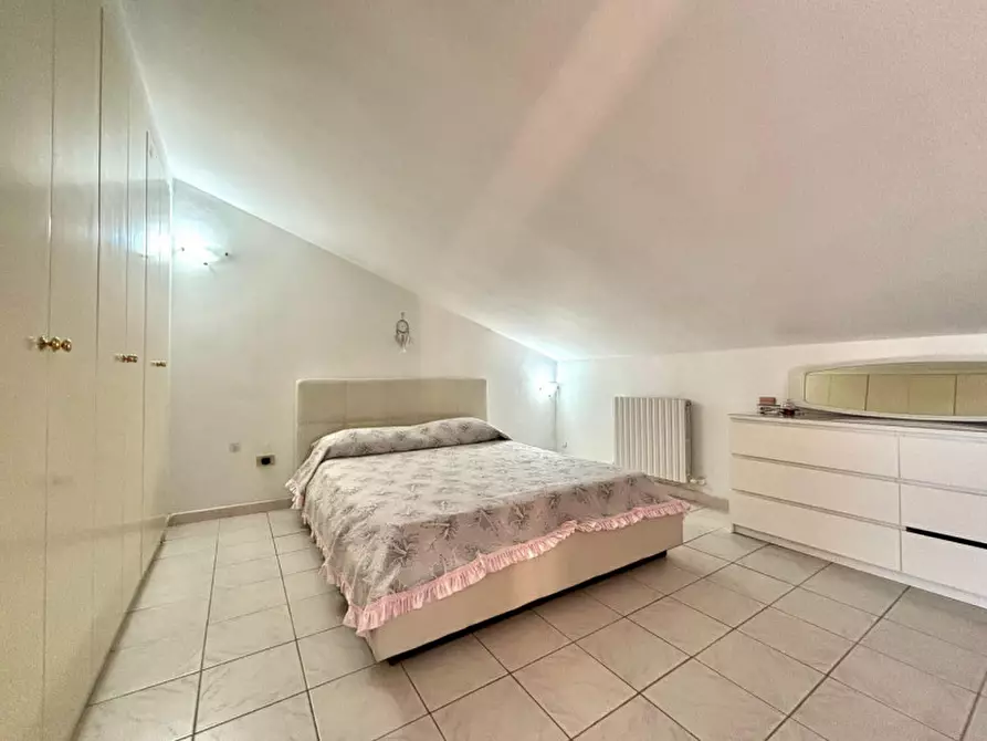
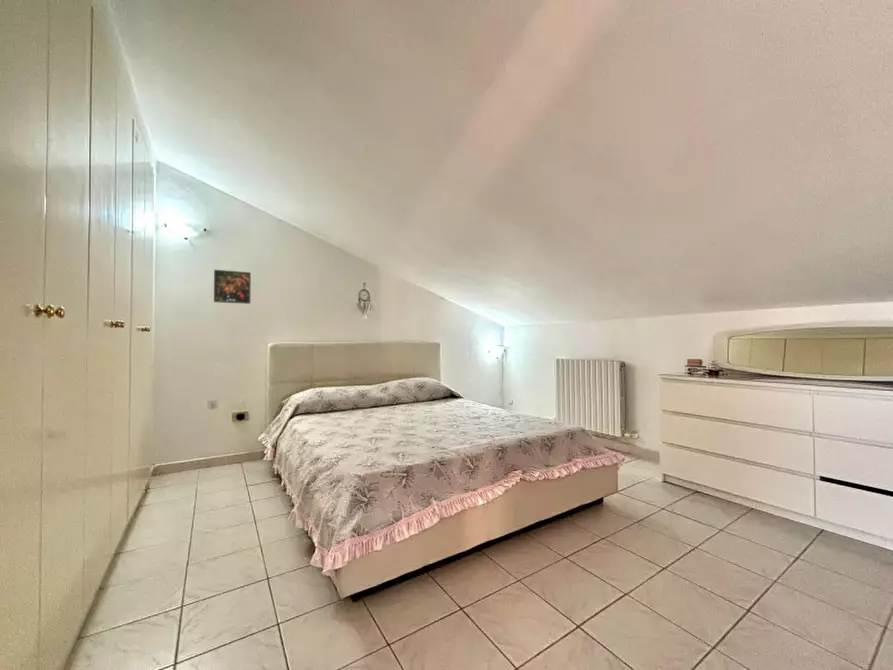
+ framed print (232, 287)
